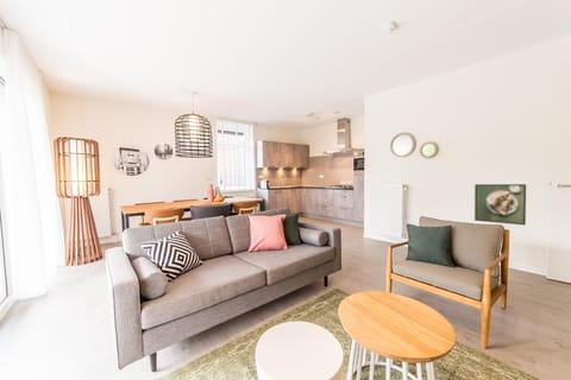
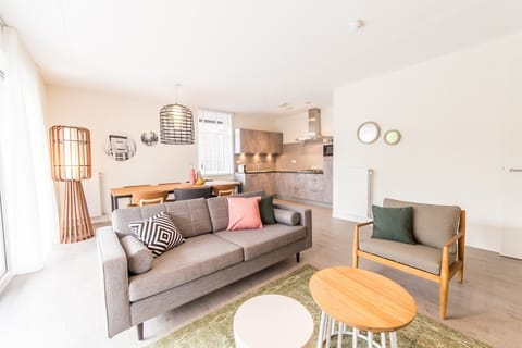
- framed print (498, 203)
